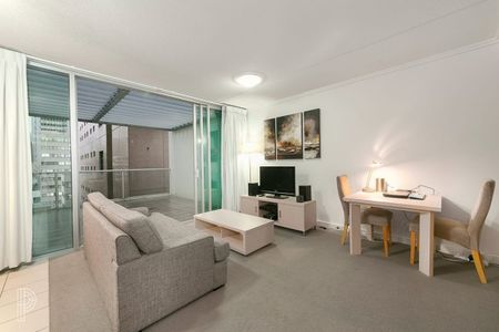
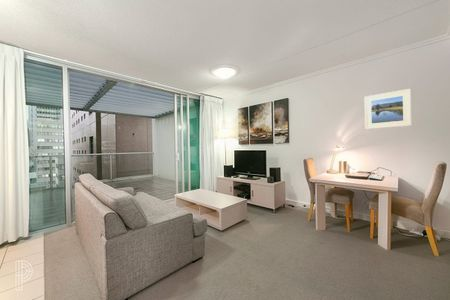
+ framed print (386, 110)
